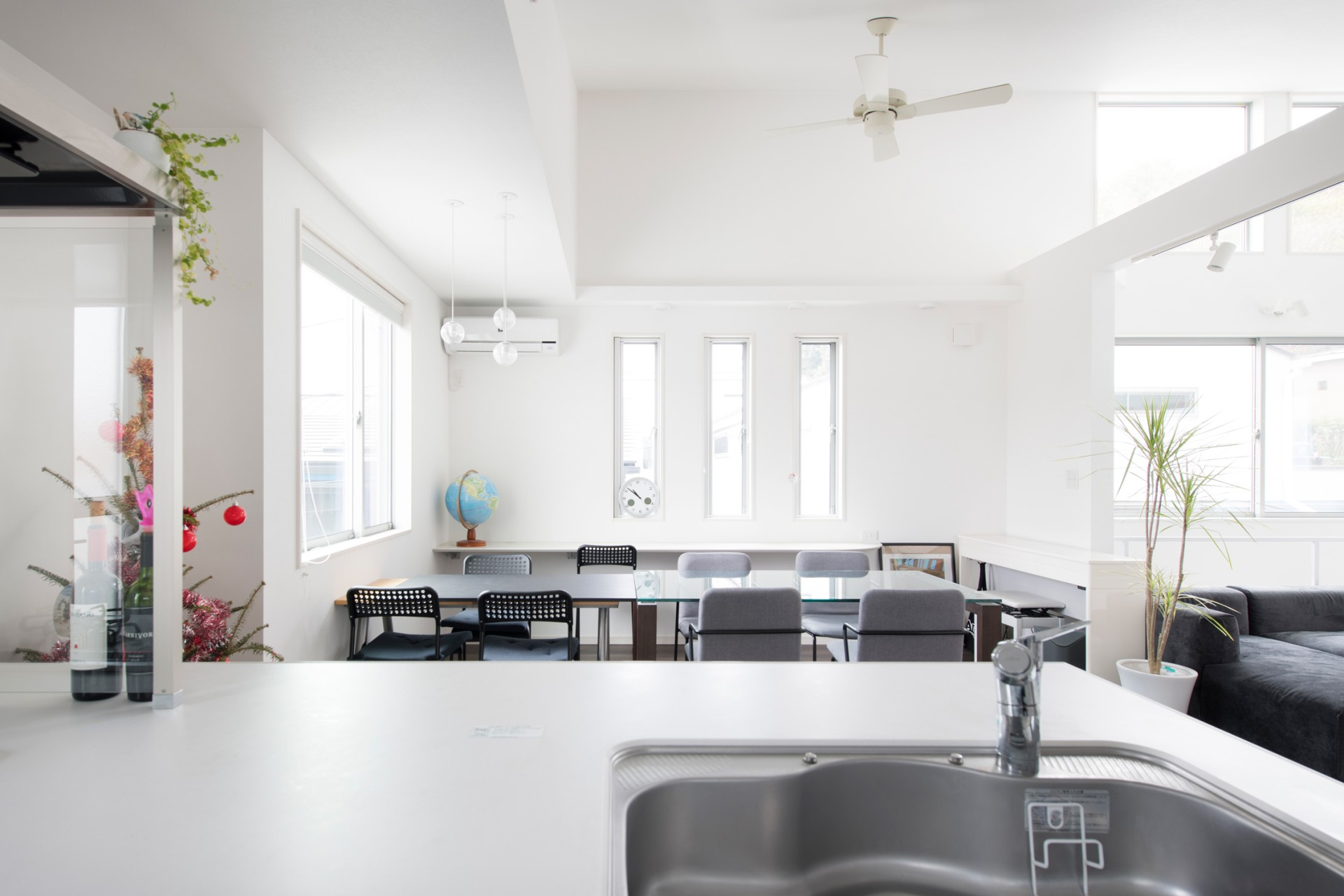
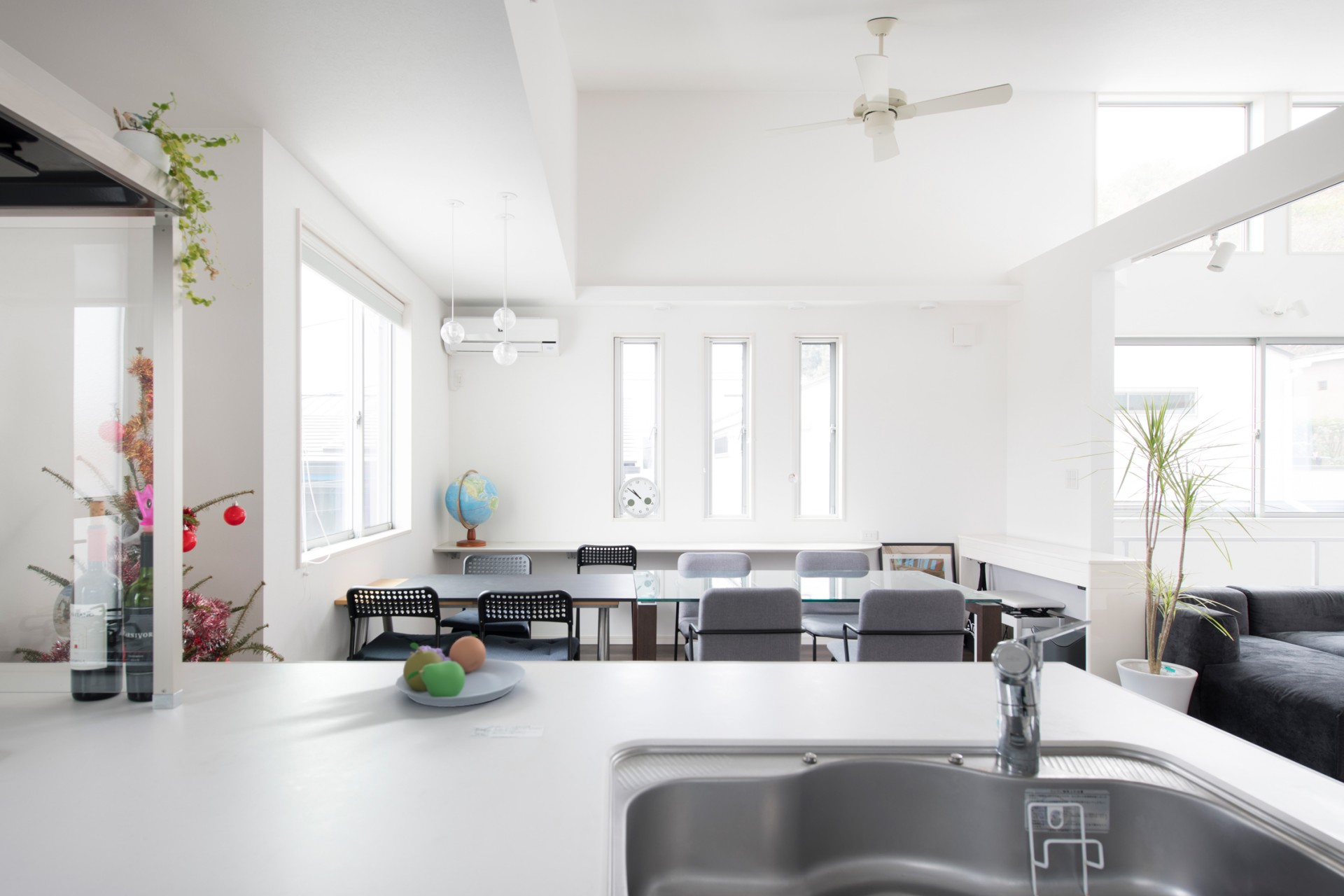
+ fruit bowl (457, 665)
